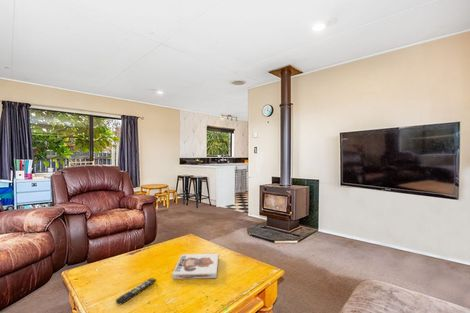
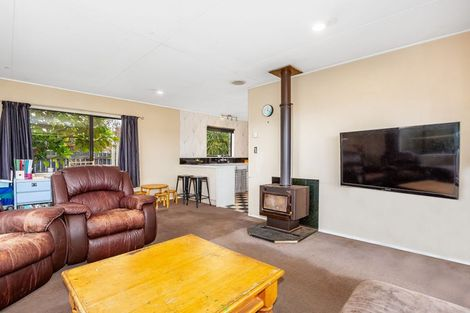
- board game (197, 265)
- remote control (137, 289)
